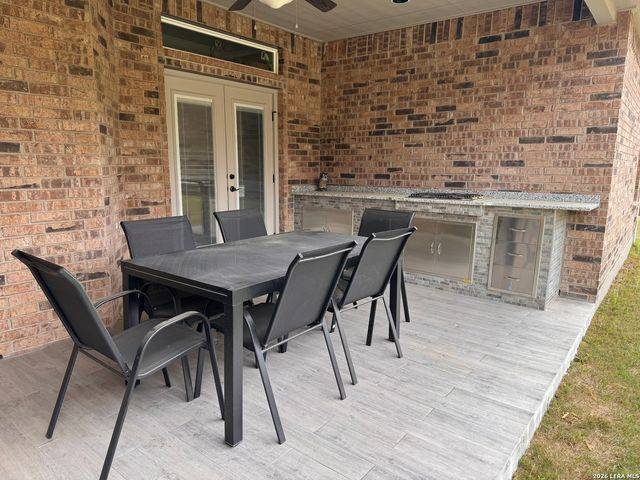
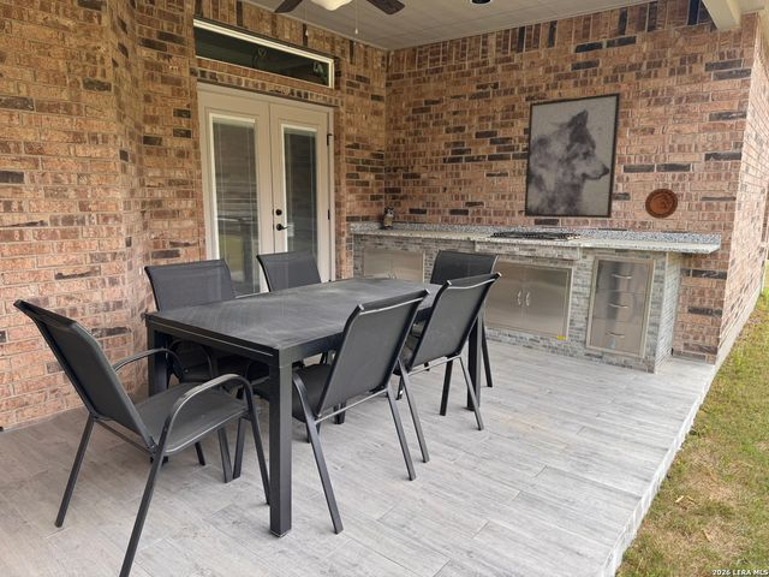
+ wall art (568, 159)
+ decorative plate (661, 203)
